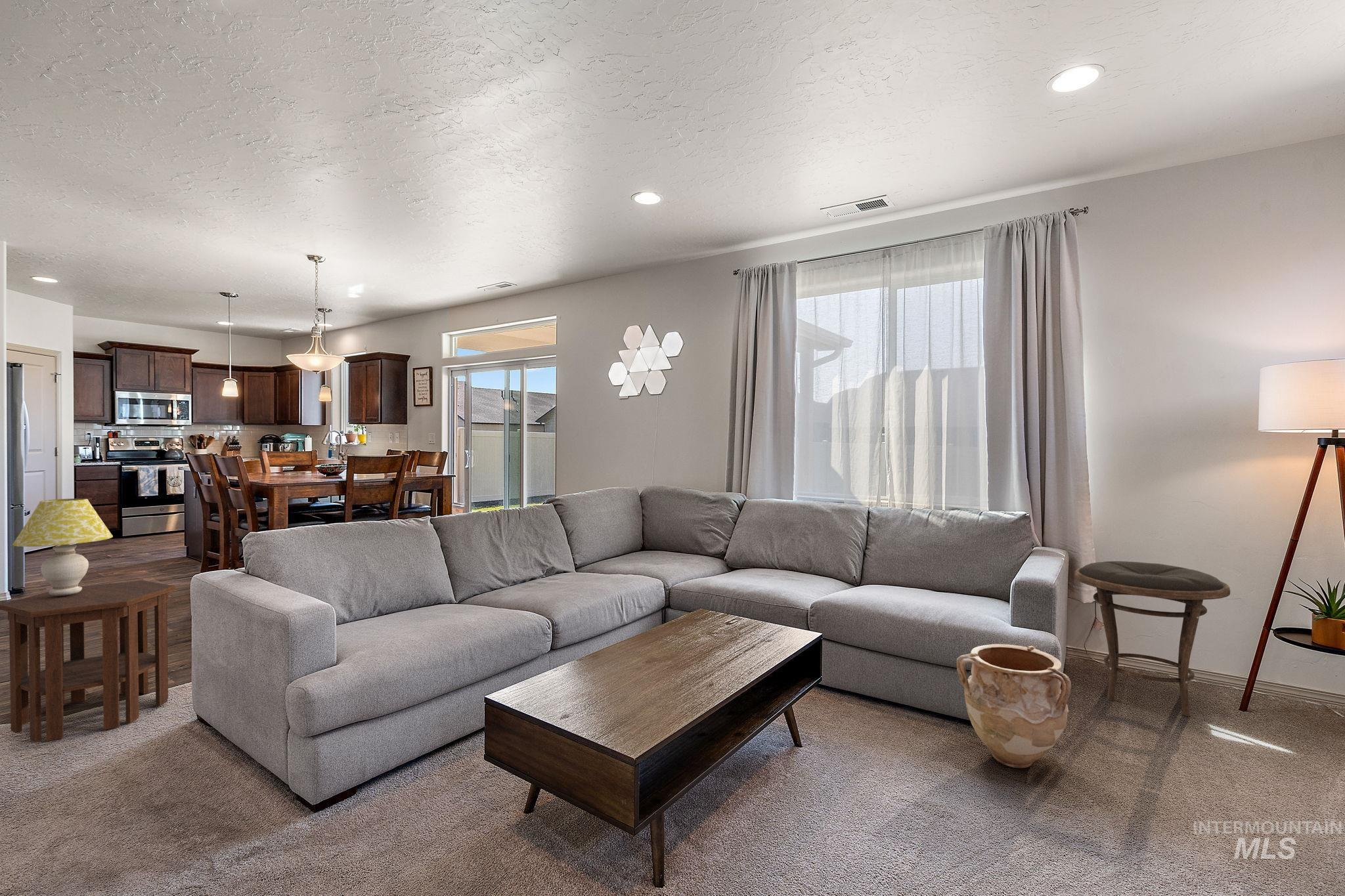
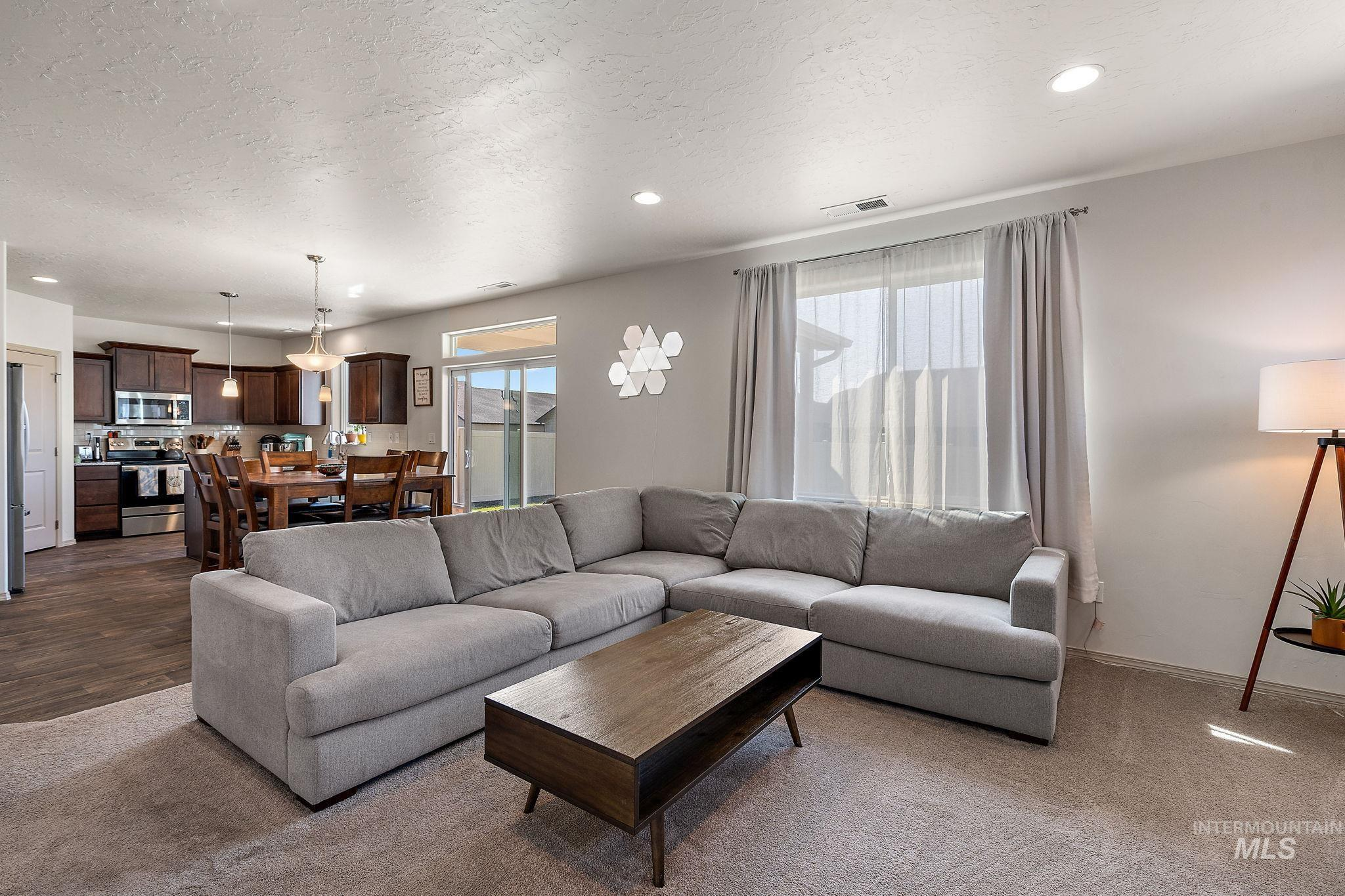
- side table (93, 657)
- table lamp (64, 547)
- side table (1151, 615)
- vase (1015, 705)
